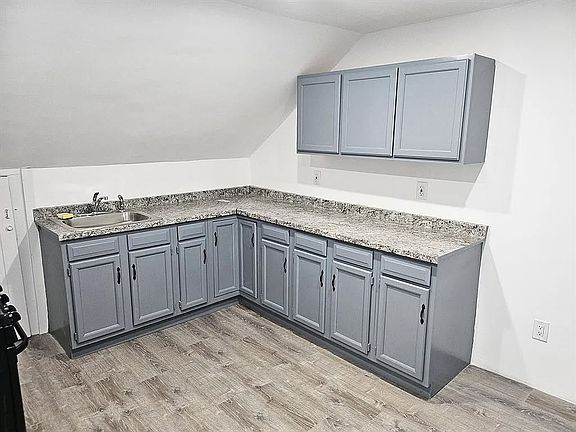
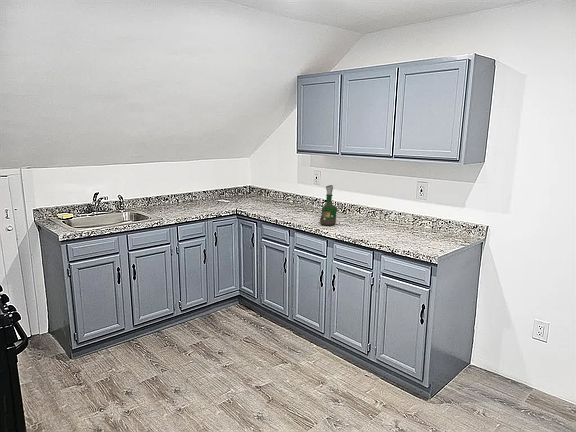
+ grog bottle (328, 205)
